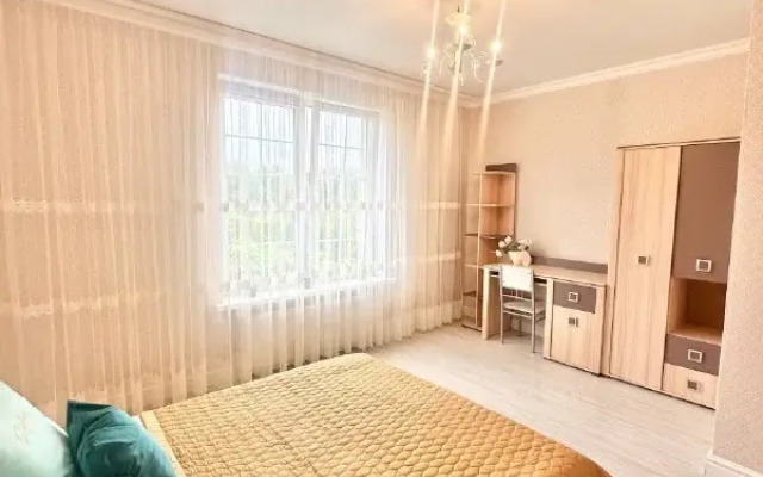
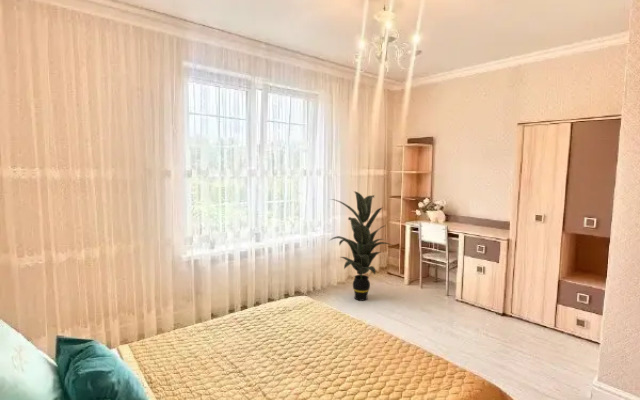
+ indoor plant (358, 245)
